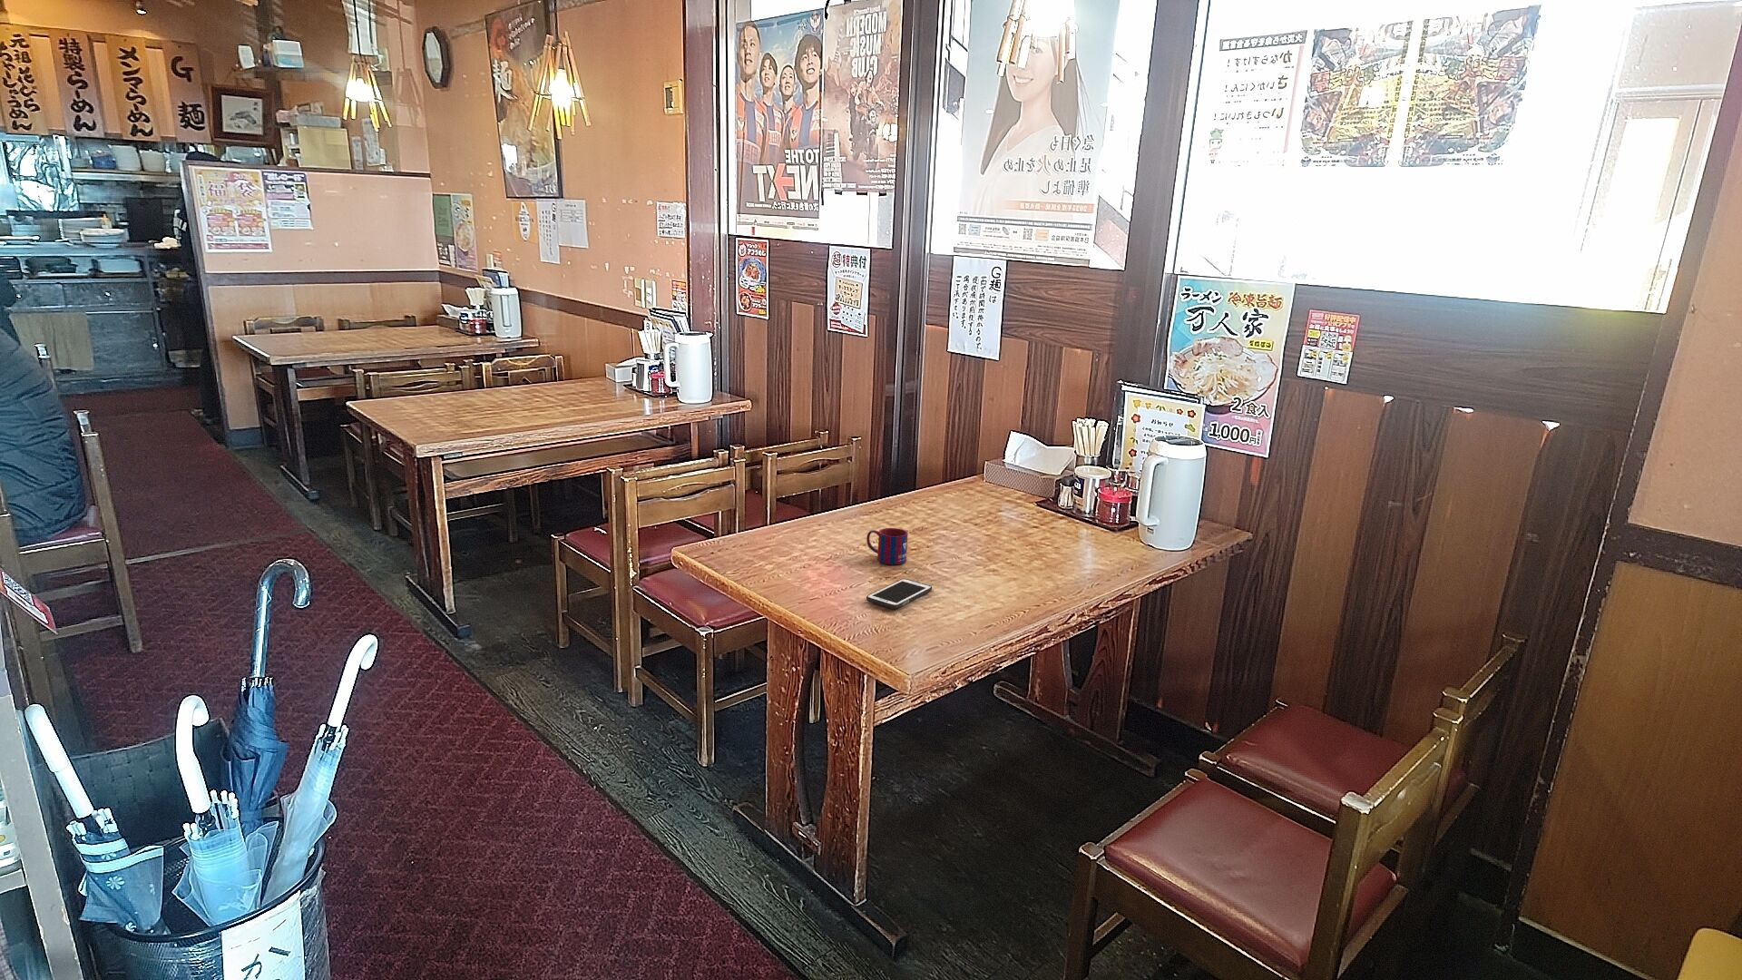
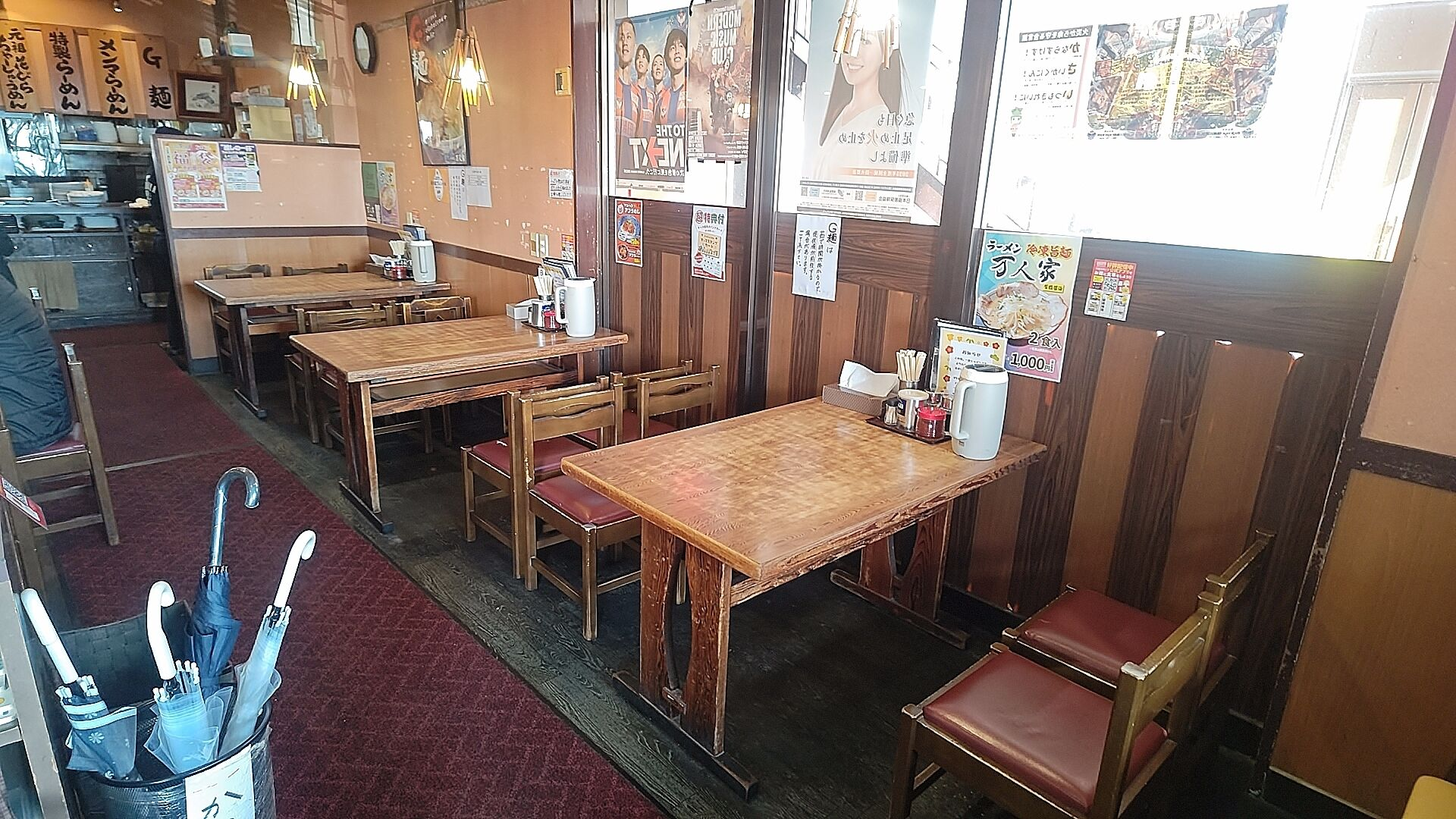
- cell phone (900, 592)
- mug (887, 544)
